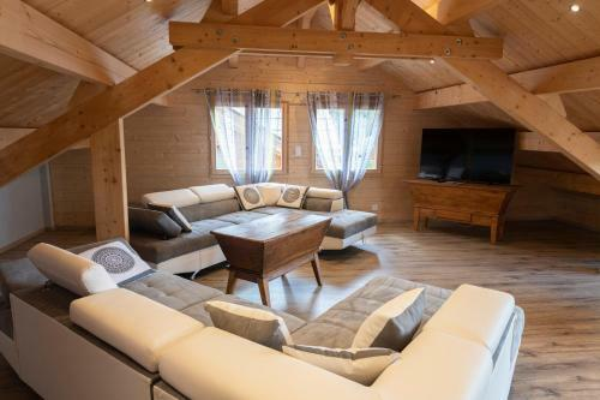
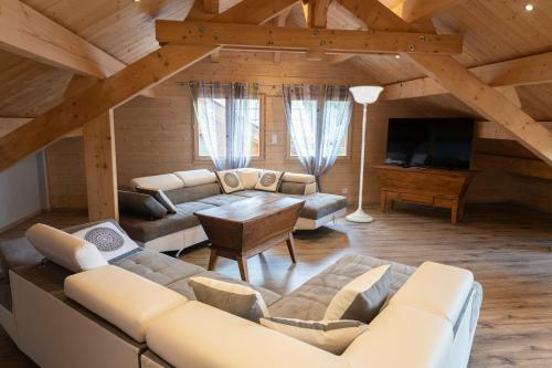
+ floor lamp (362, 155)
